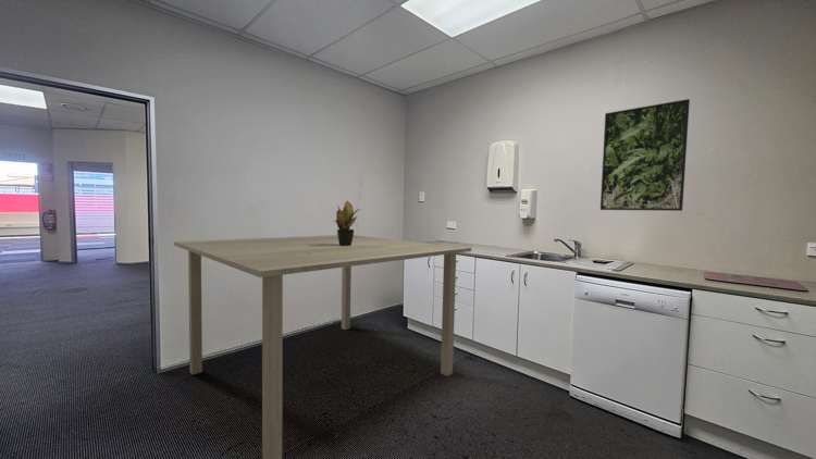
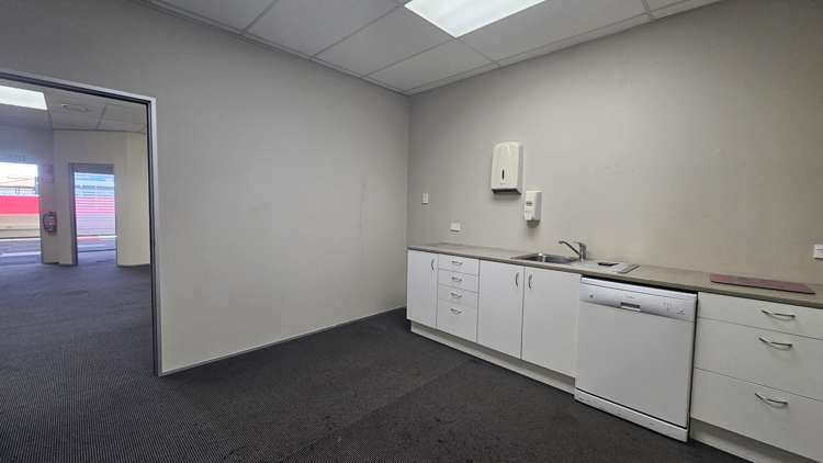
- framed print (641, 159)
- potted plant (345, 222)
- dining table (342, 309)
